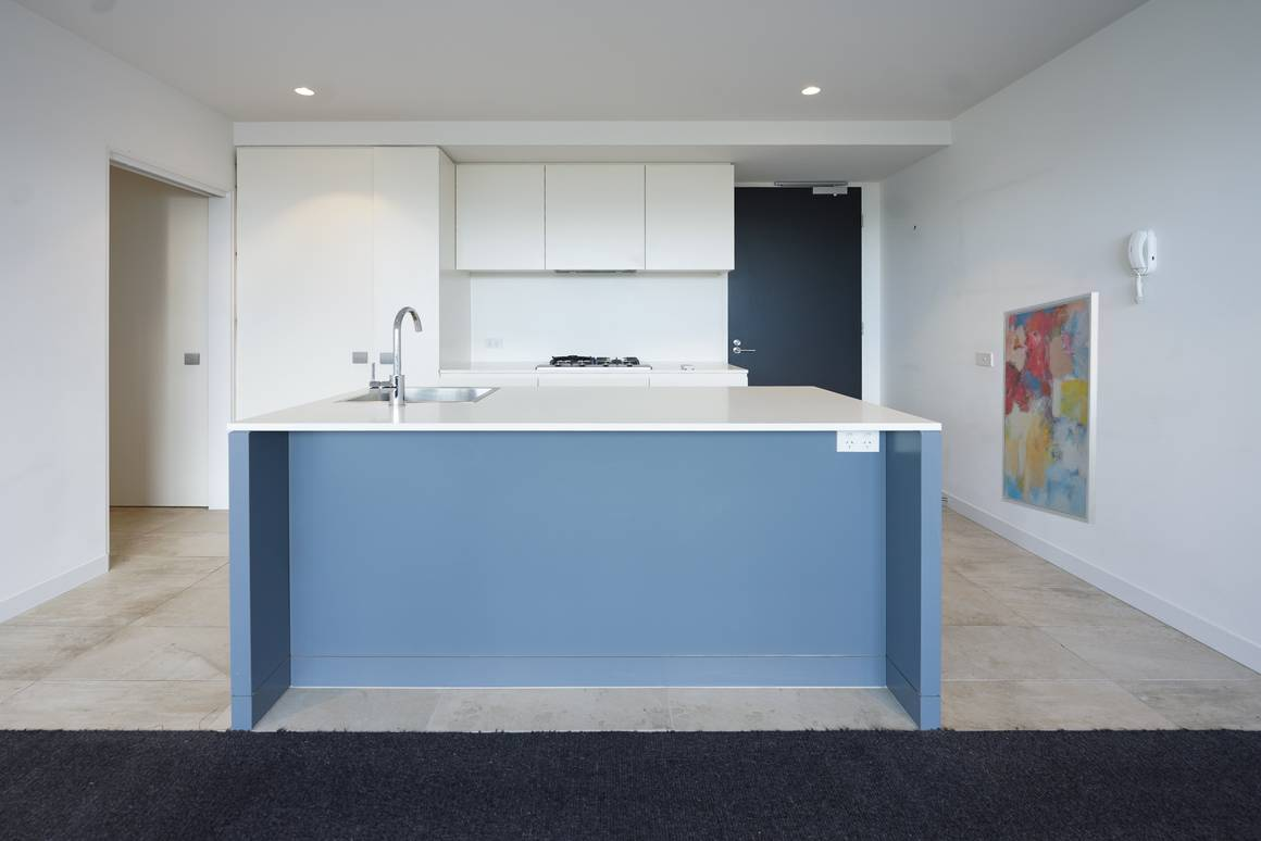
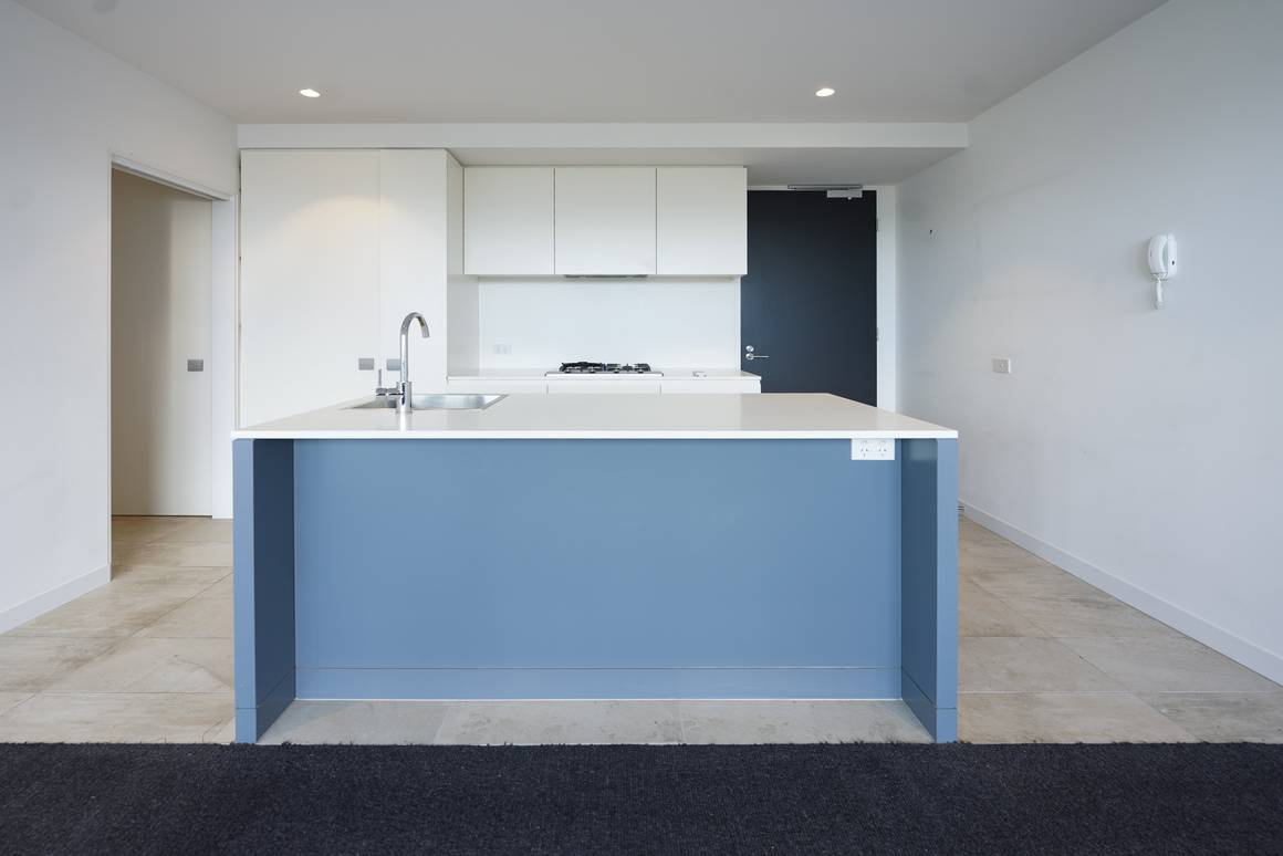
- wall art (1045, 407)
